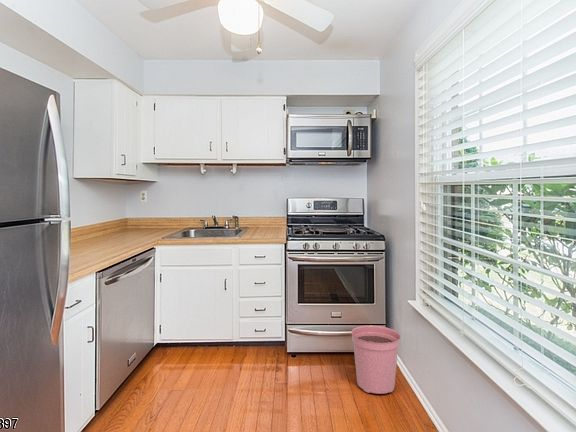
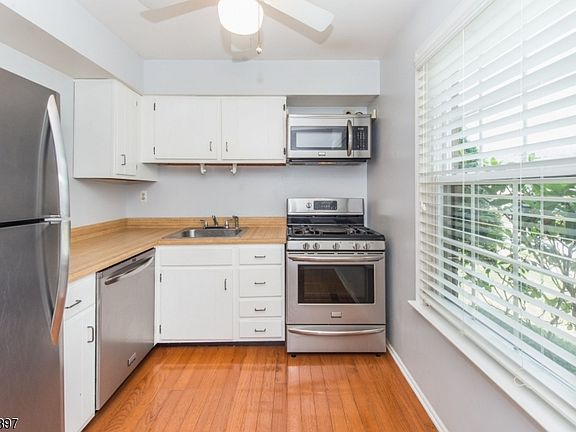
- plant pot (375, 359)
